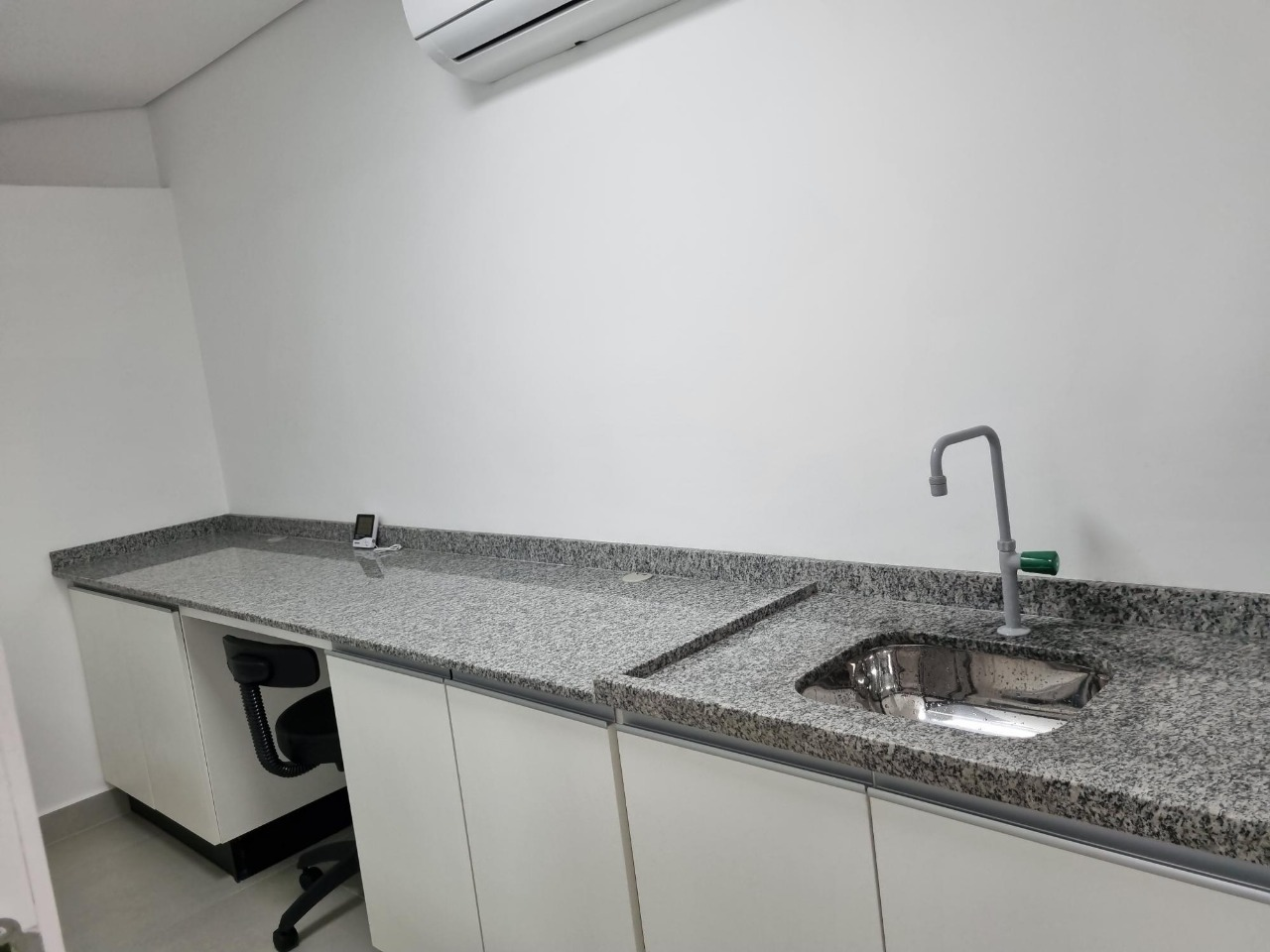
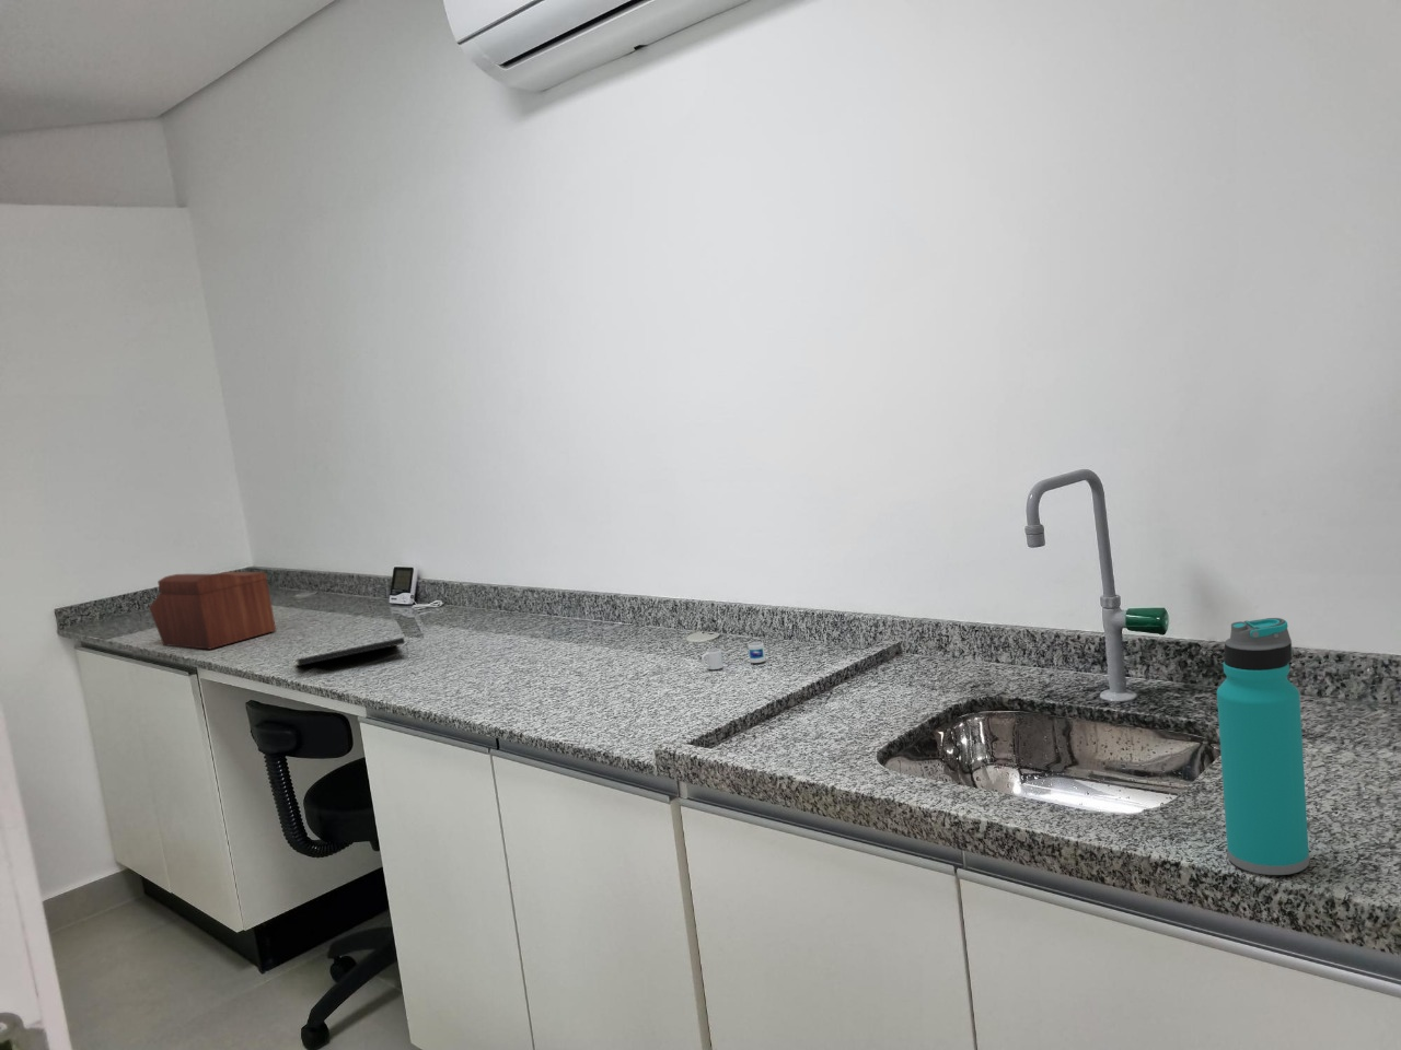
+ notepad (350, 652)
+ water bottle (1260, 741)
+ mug (721, 656)
+ sewing box (211, 603)
